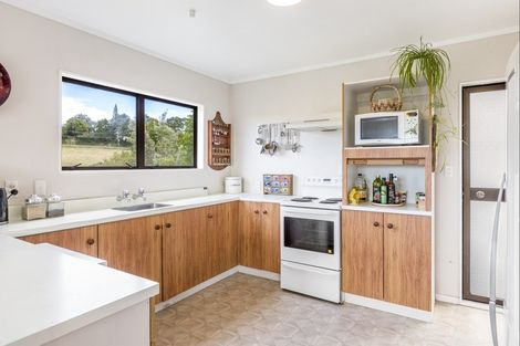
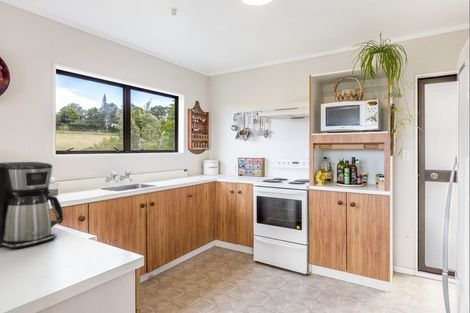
+ coffee maker (27, 199)
